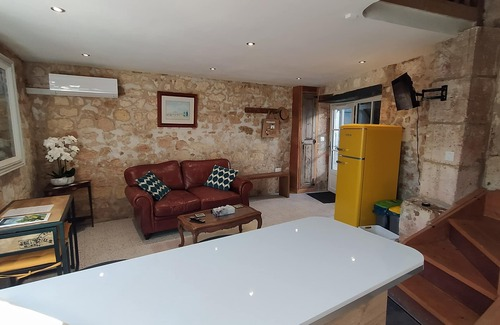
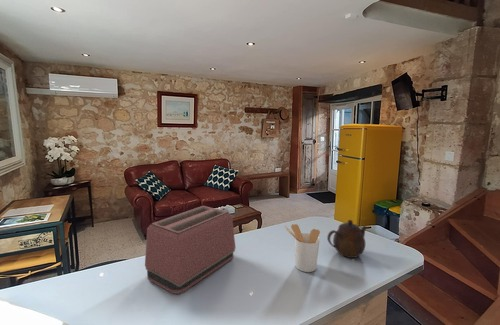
+ toaster (194, 241)
+ utensil holder (301, 246)
+ teapot (347, 236)
